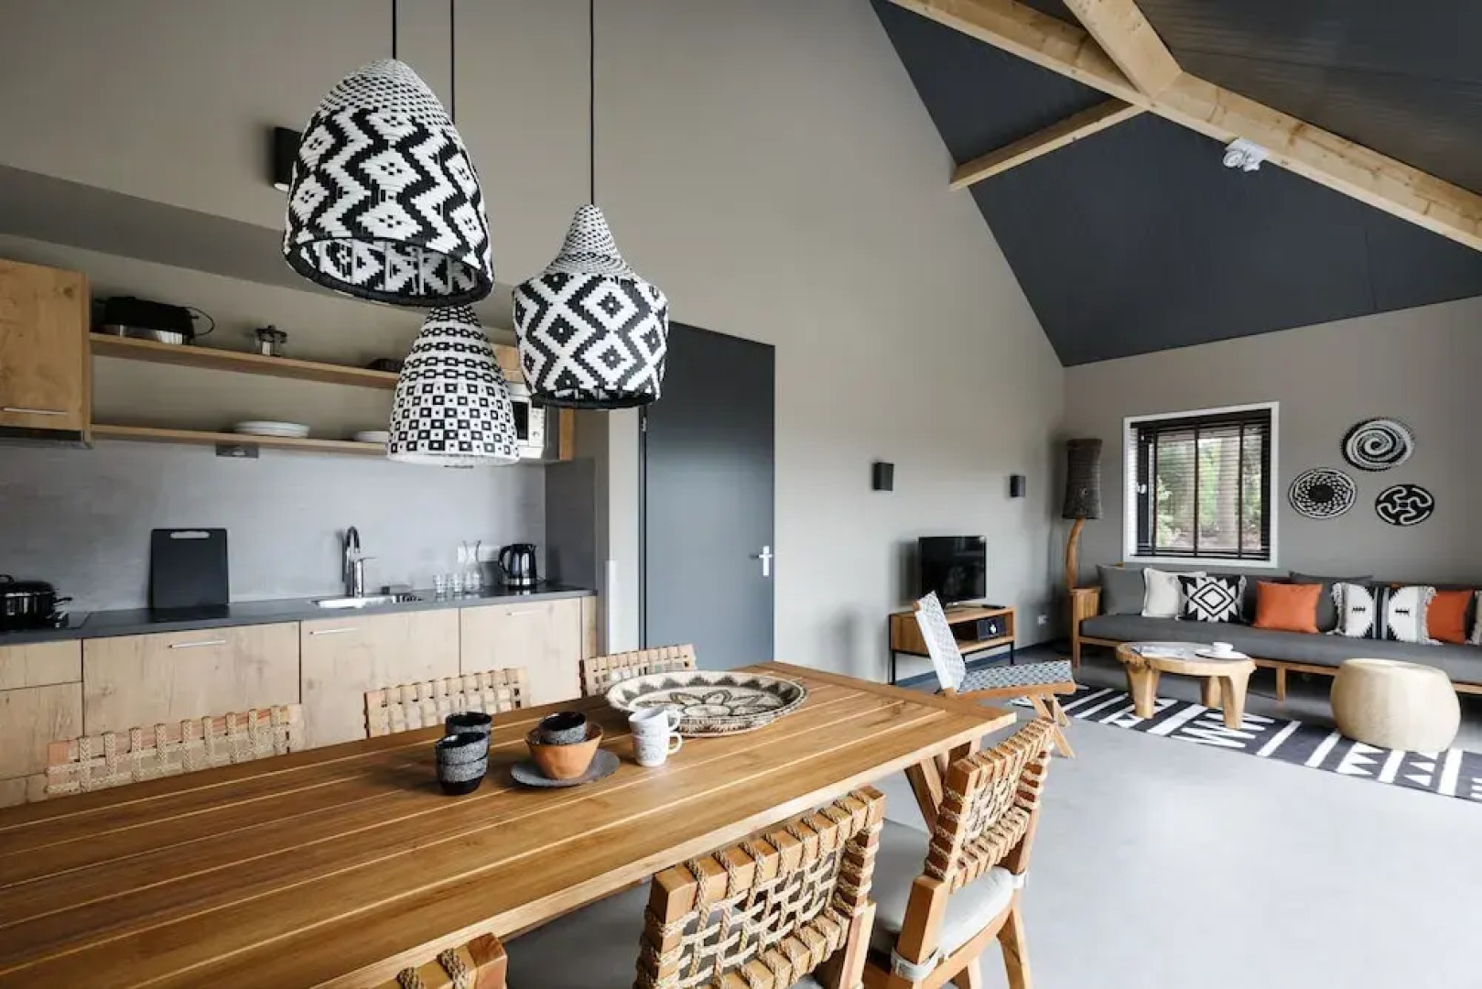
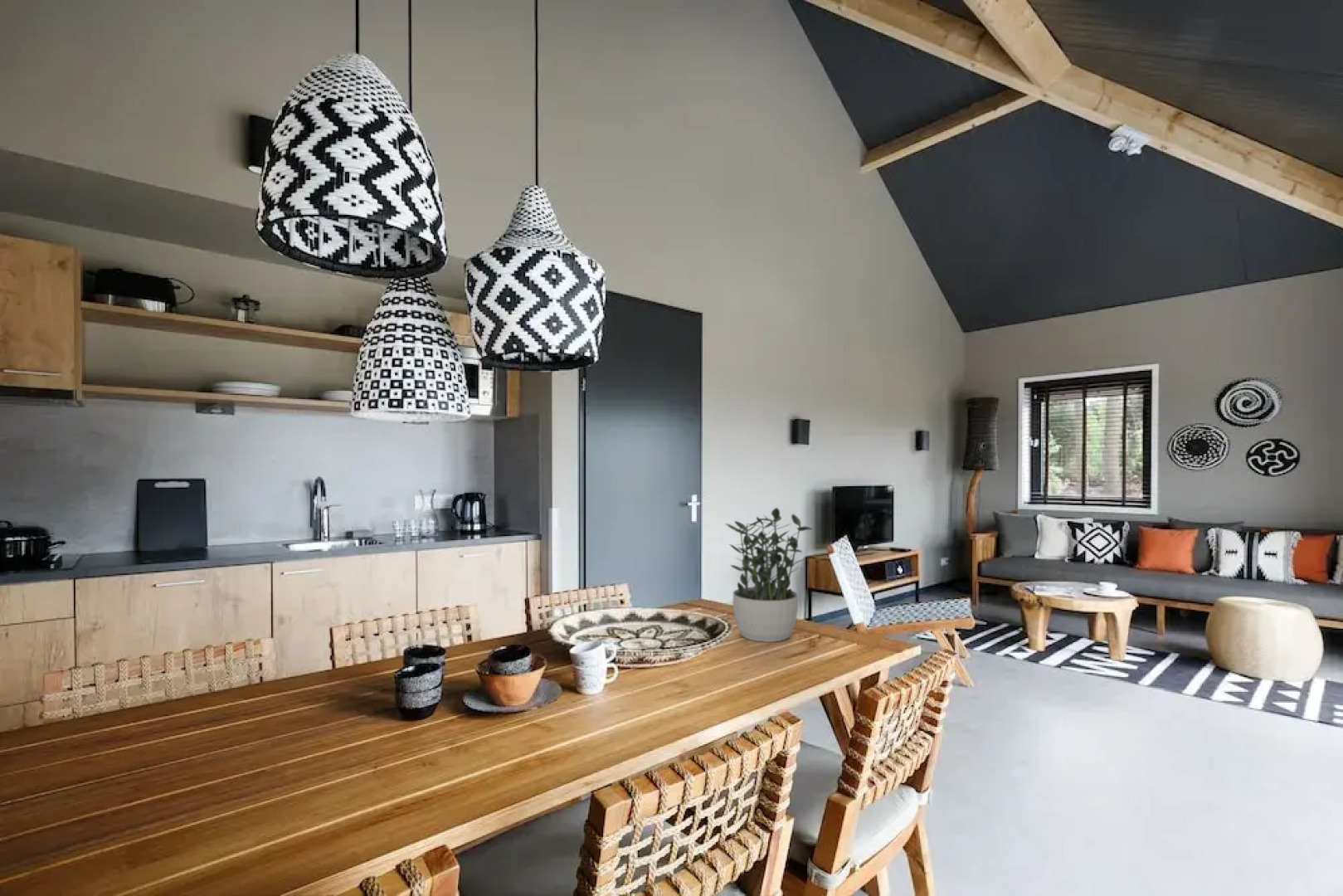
+ potted plant (769, 572)
